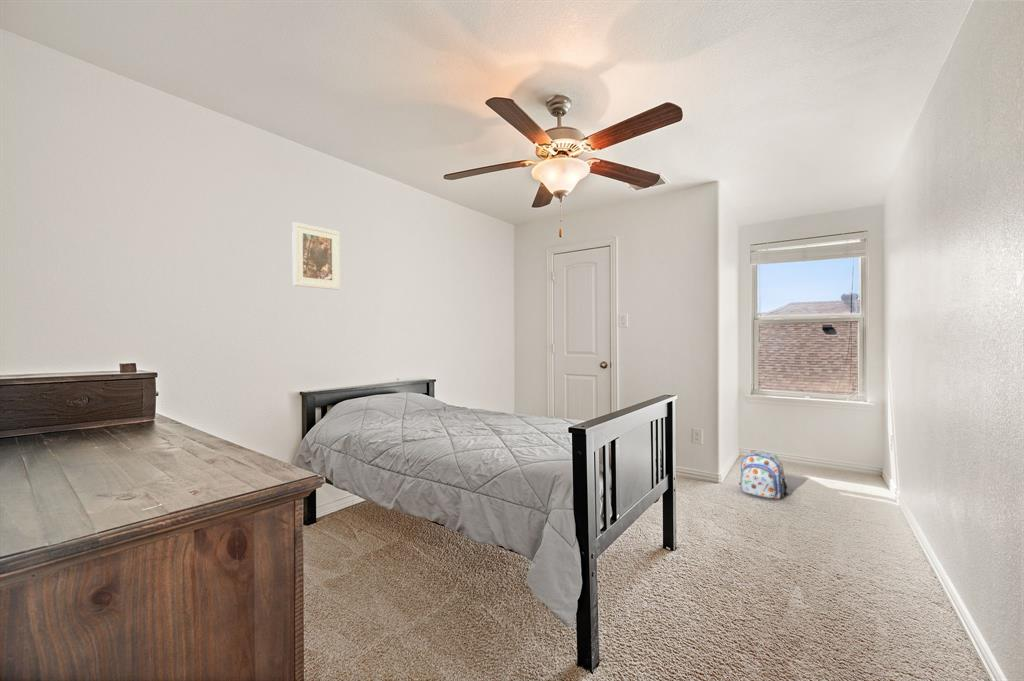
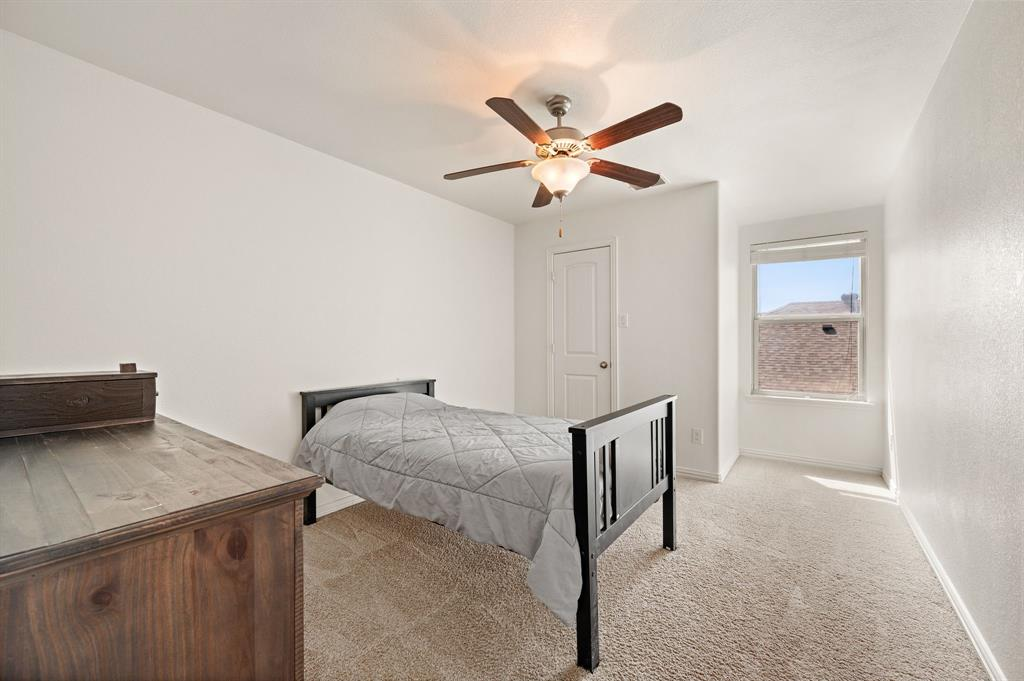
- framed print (317, 257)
- backpack (760, 474)
